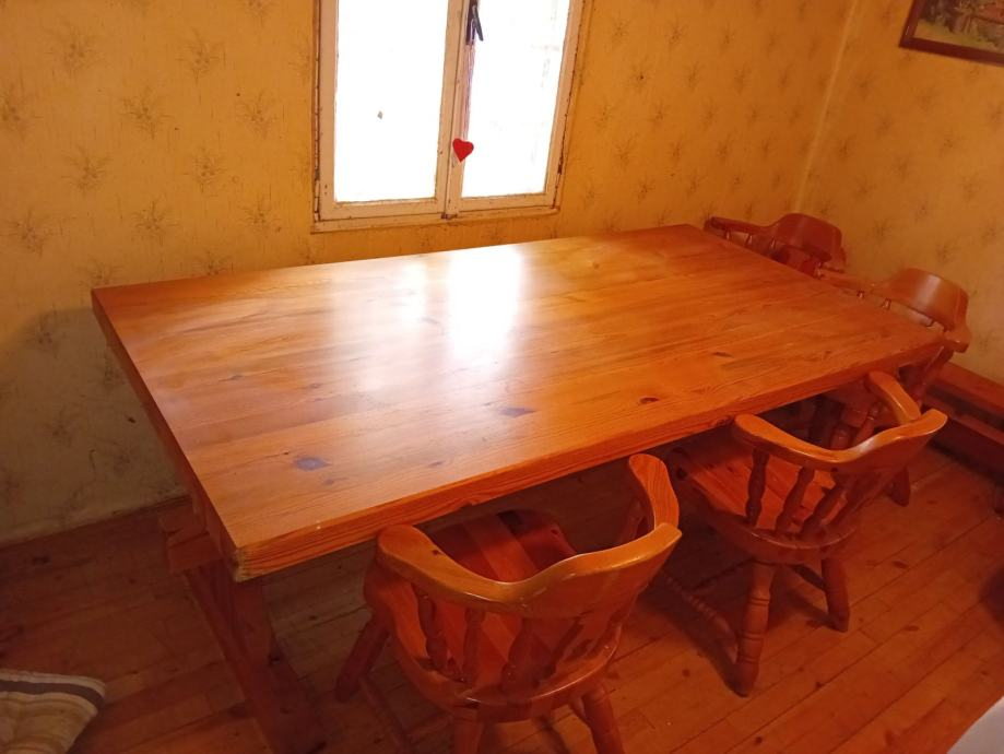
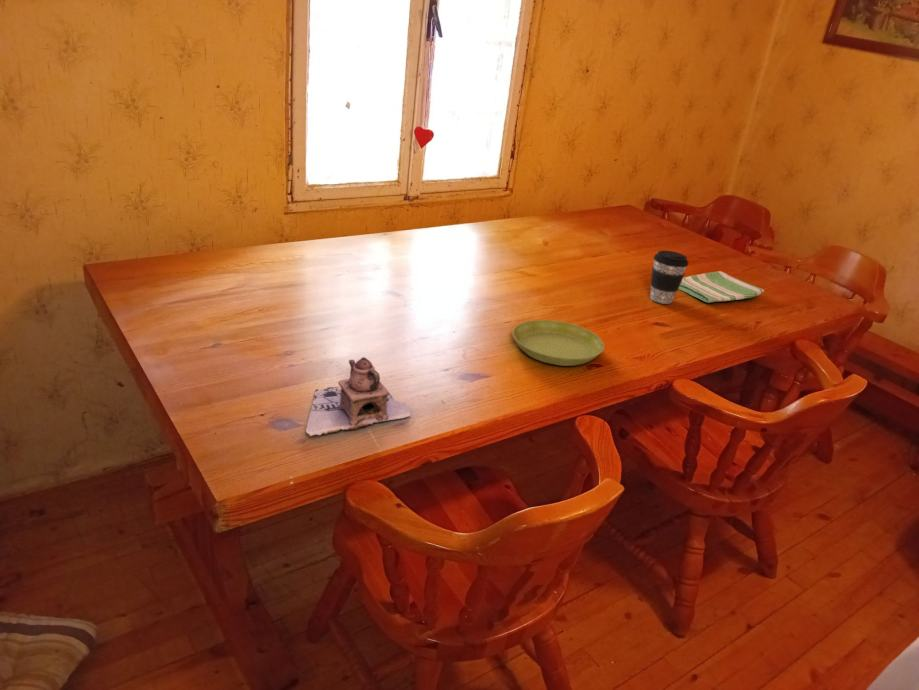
+ dish towel (715, 286)
+ coffee cup (666, 277)
+ saucer (556, 344)
+ teapot (362, 385)
